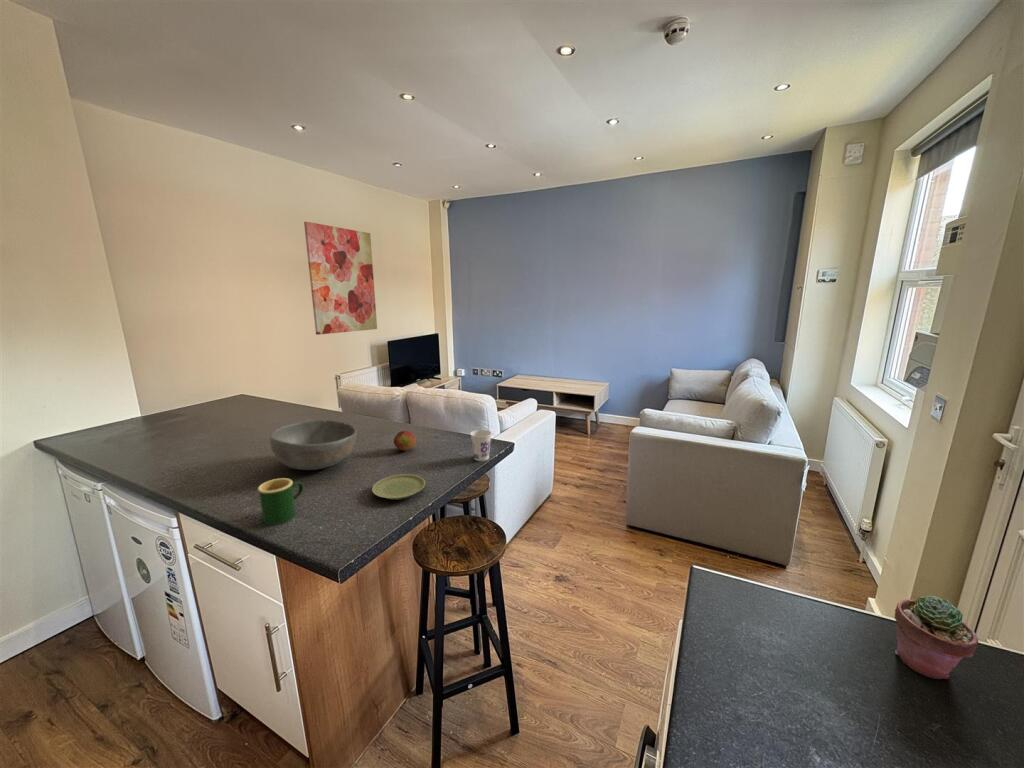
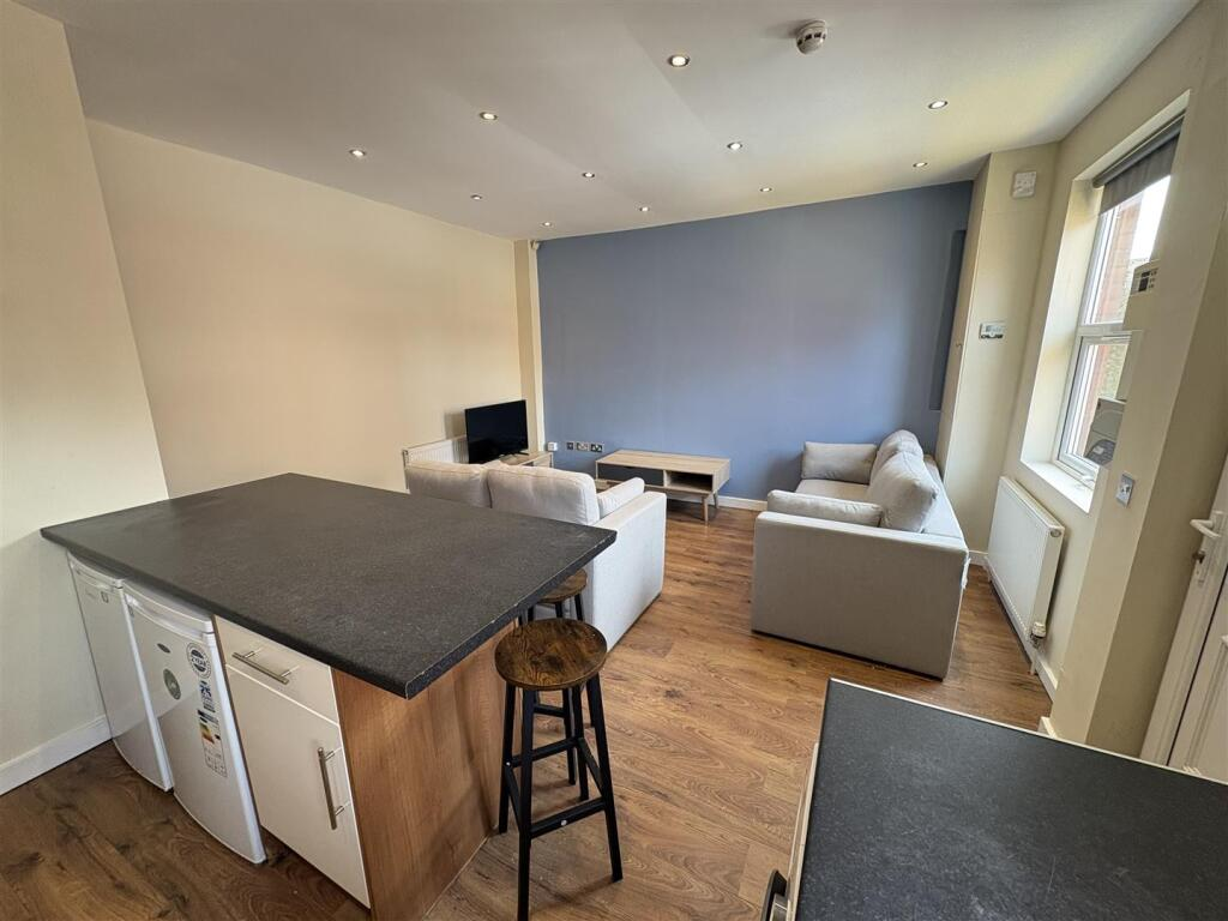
- cup (481, 445)
- apple (404, 440)
- wall art (344, 281)
- plate (399, 488)
- bowl (316, 446)
- potted succulent (931, 633)
- mug (284, 498)
